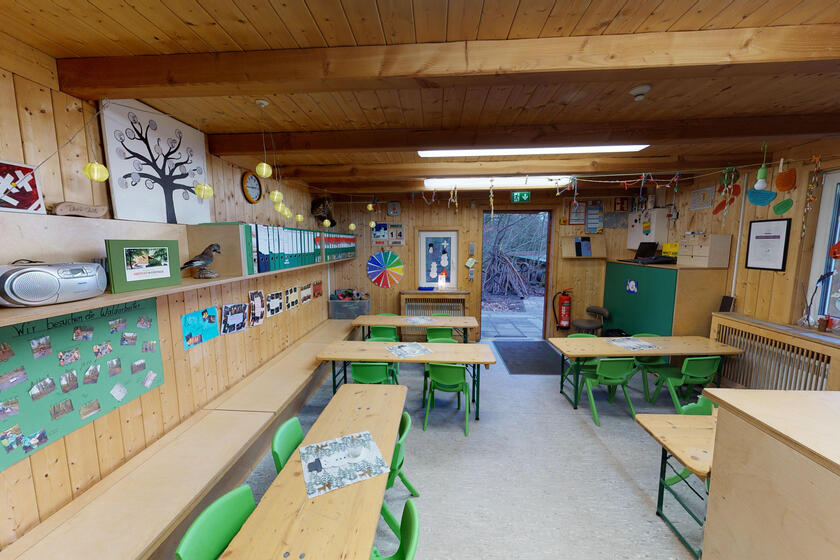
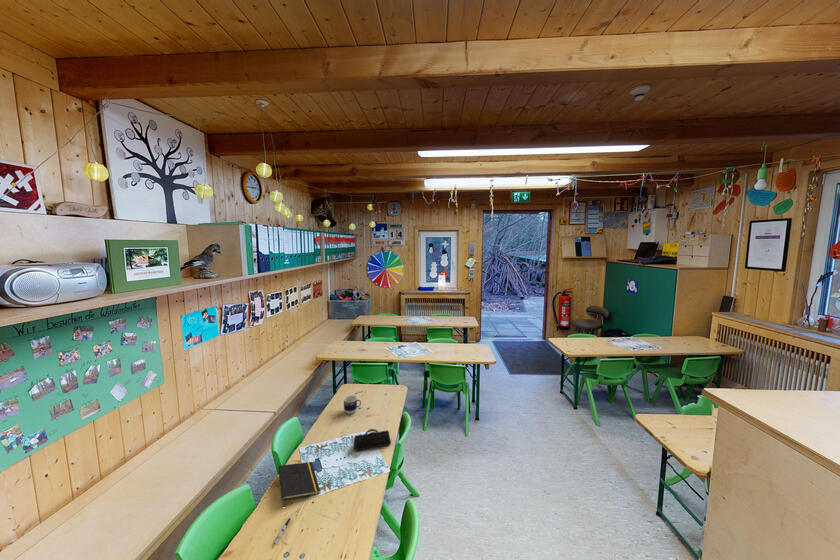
+ cup (352, 405)
+ pencil case (372, 436)
+ notepad (298, 479)
+ pen (283, 528)
